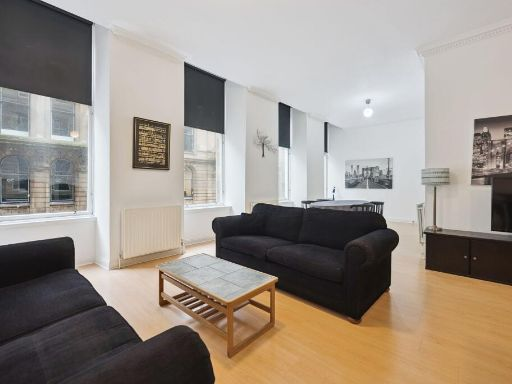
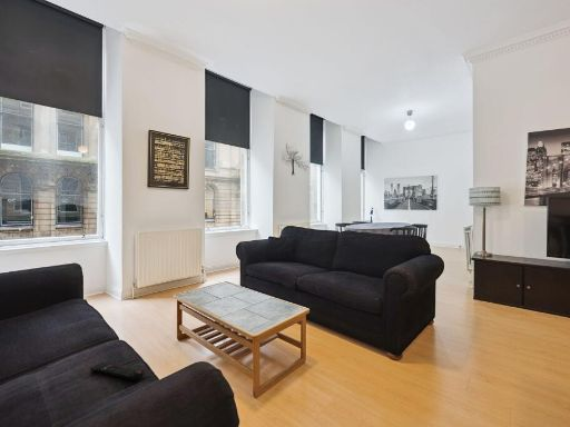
+ remote control (117, 371)
